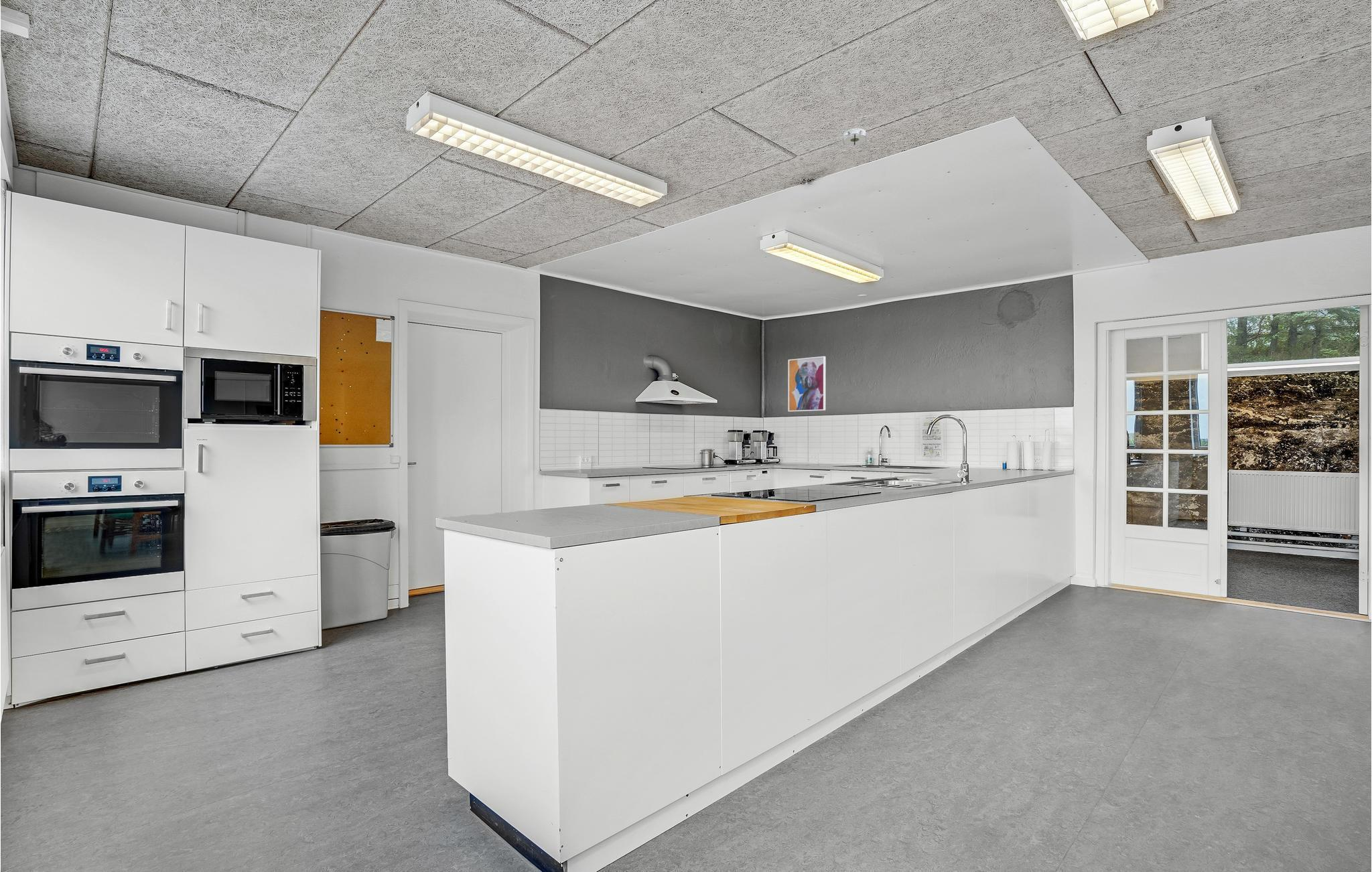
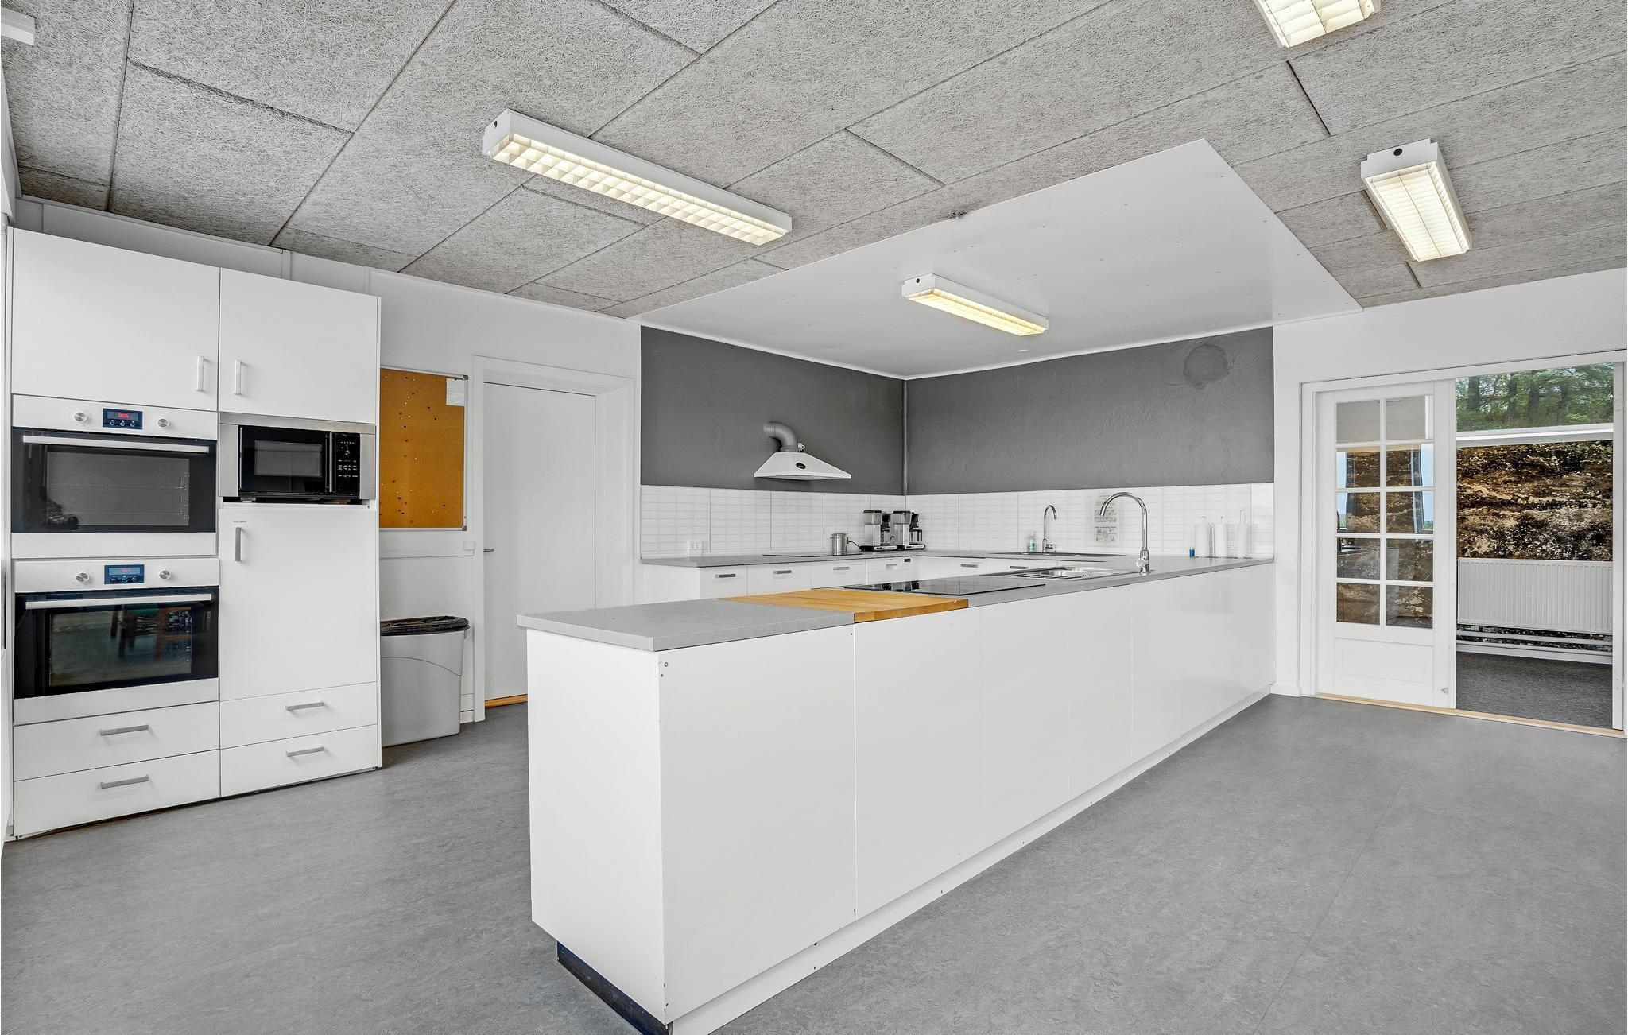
- wall art (806, 384)
- smoke detector (853, 137)
